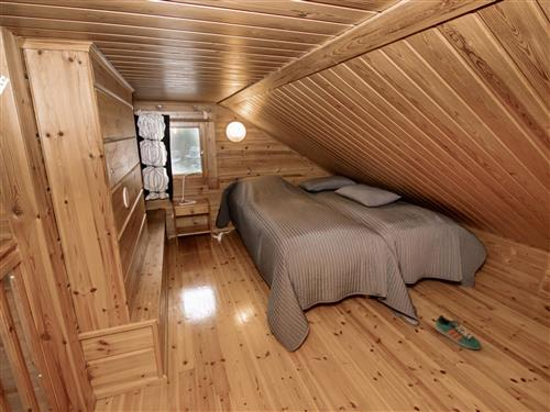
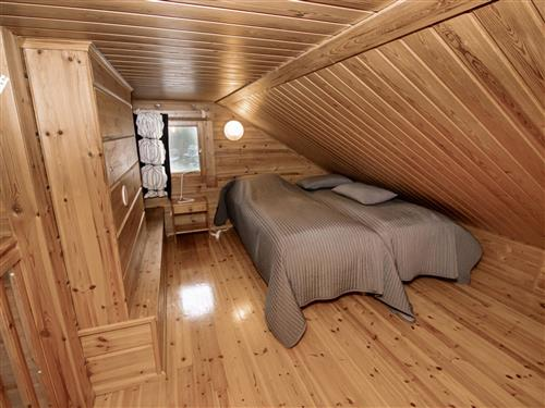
- sneaker (457, 331)
